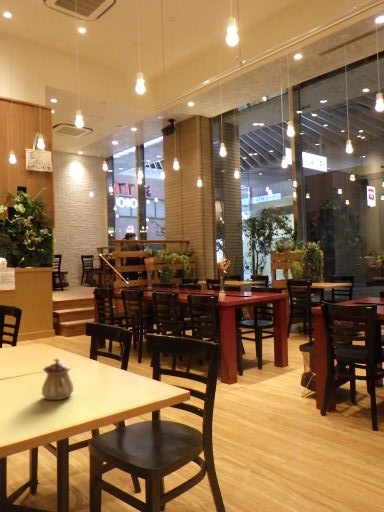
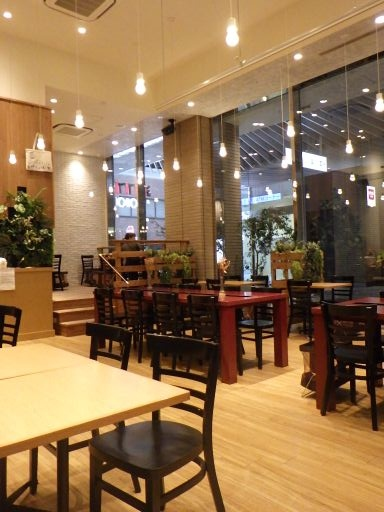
- teapot (57, 377)
